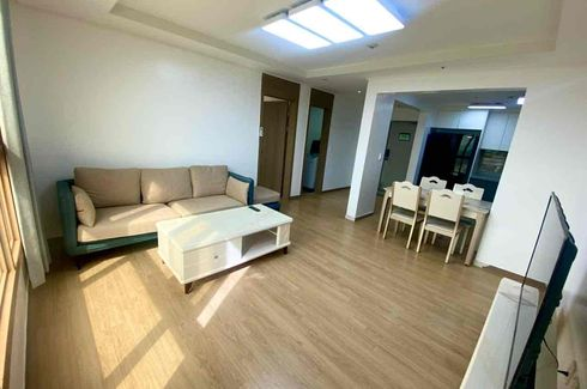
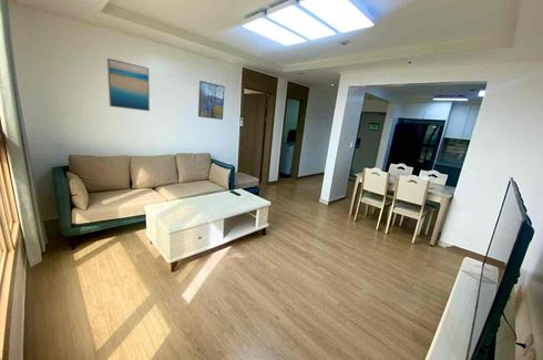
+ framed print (212, 101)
+ wall art (130, 86)
